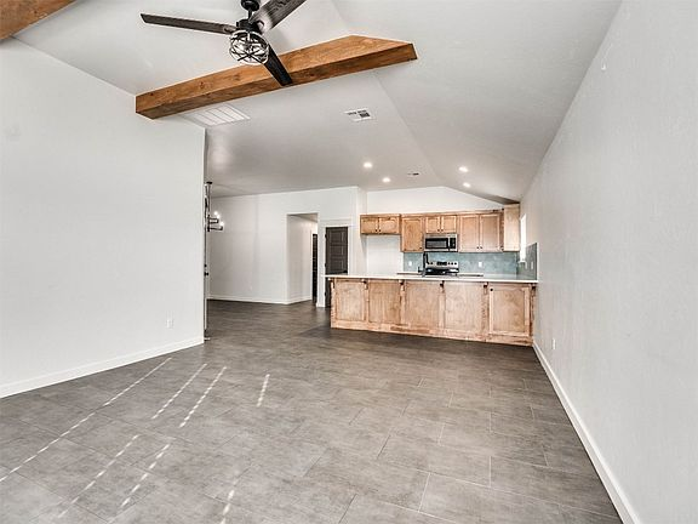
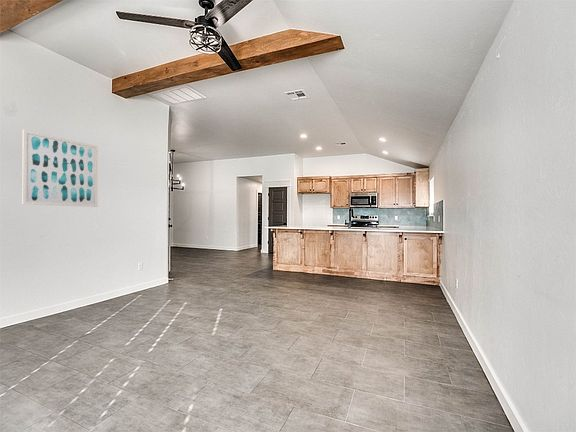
+ wall art (64, 172)
